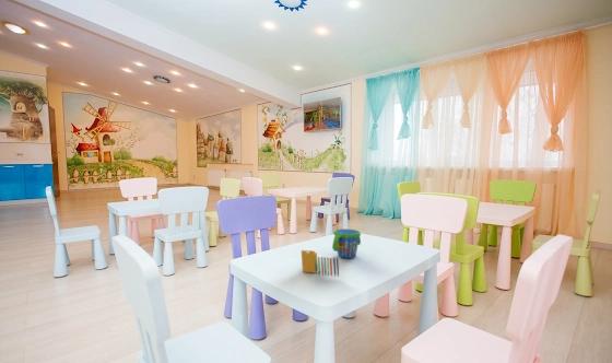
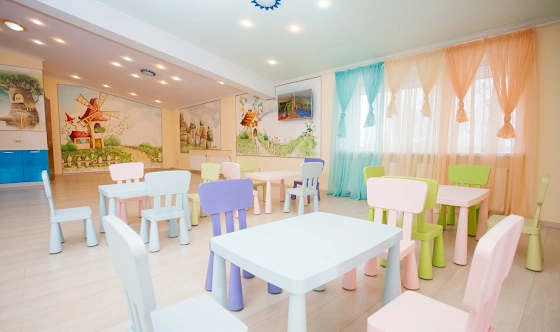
- snack cup (346, 243)
- crayon (318, 262)
